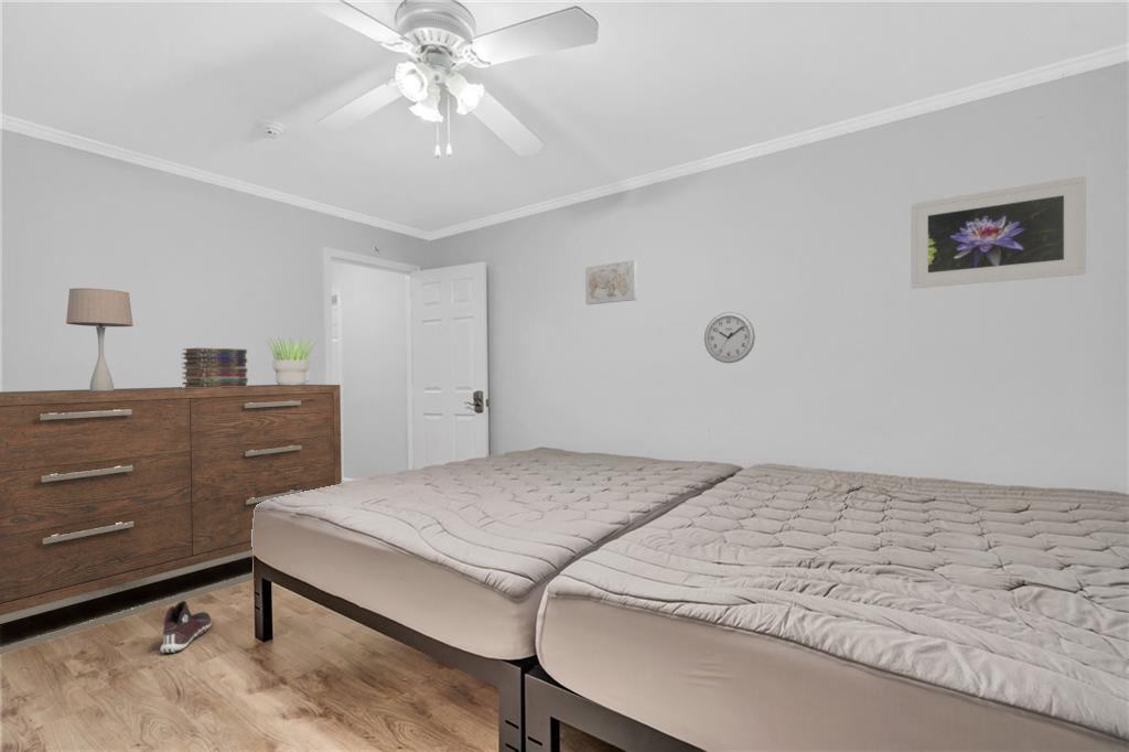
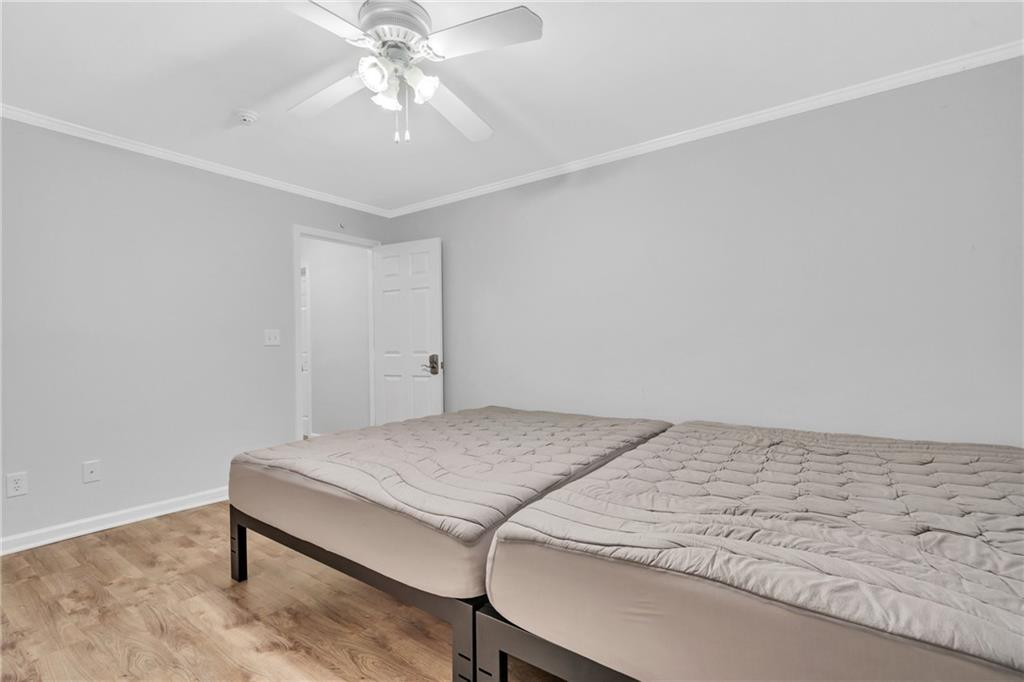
- sneaker (189, 616)
- table lamp (100, 339)
- dresser (169, 487)
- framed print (991, 236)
- wall art (610, 282)
- wall clock (728, 337)
- book stack (215, 367)
- potted plant (291, 361)
